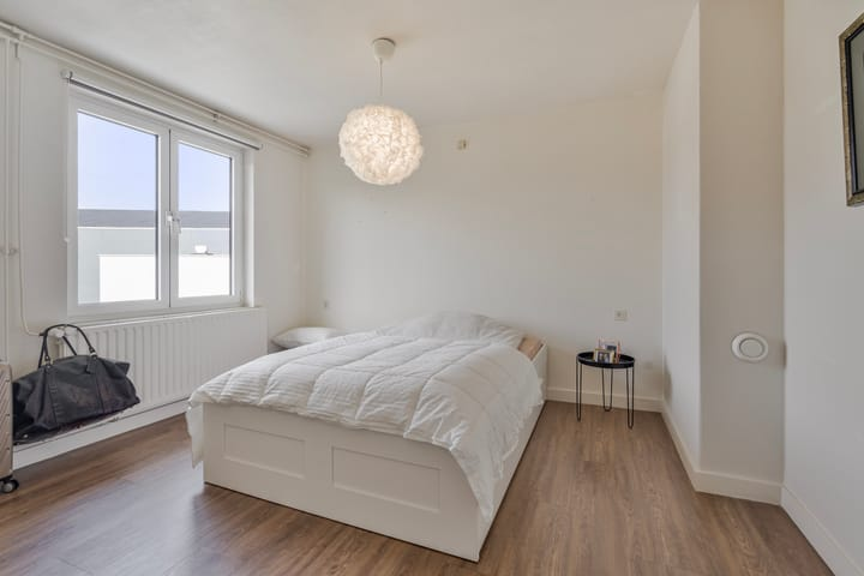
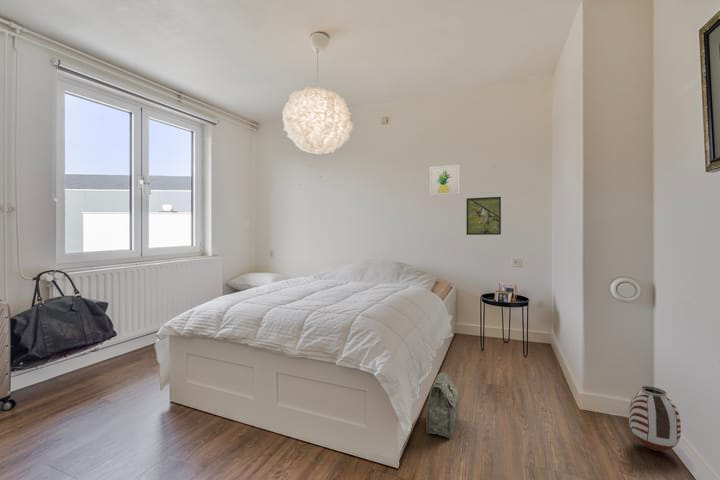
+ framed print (483, 216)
+ vase (653, 420)
+ wall art (444, 180)
+ bag (442, 401)
